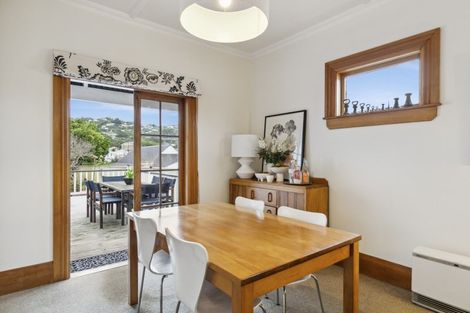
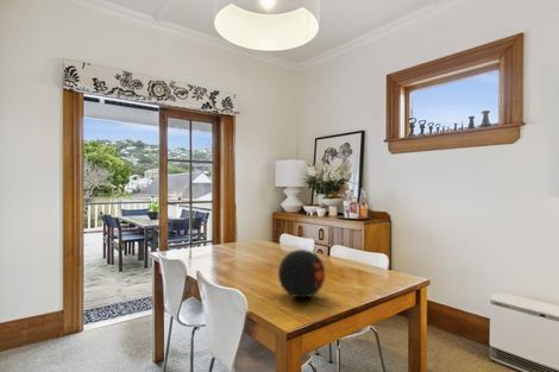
+ decorative ball (301, 272)
